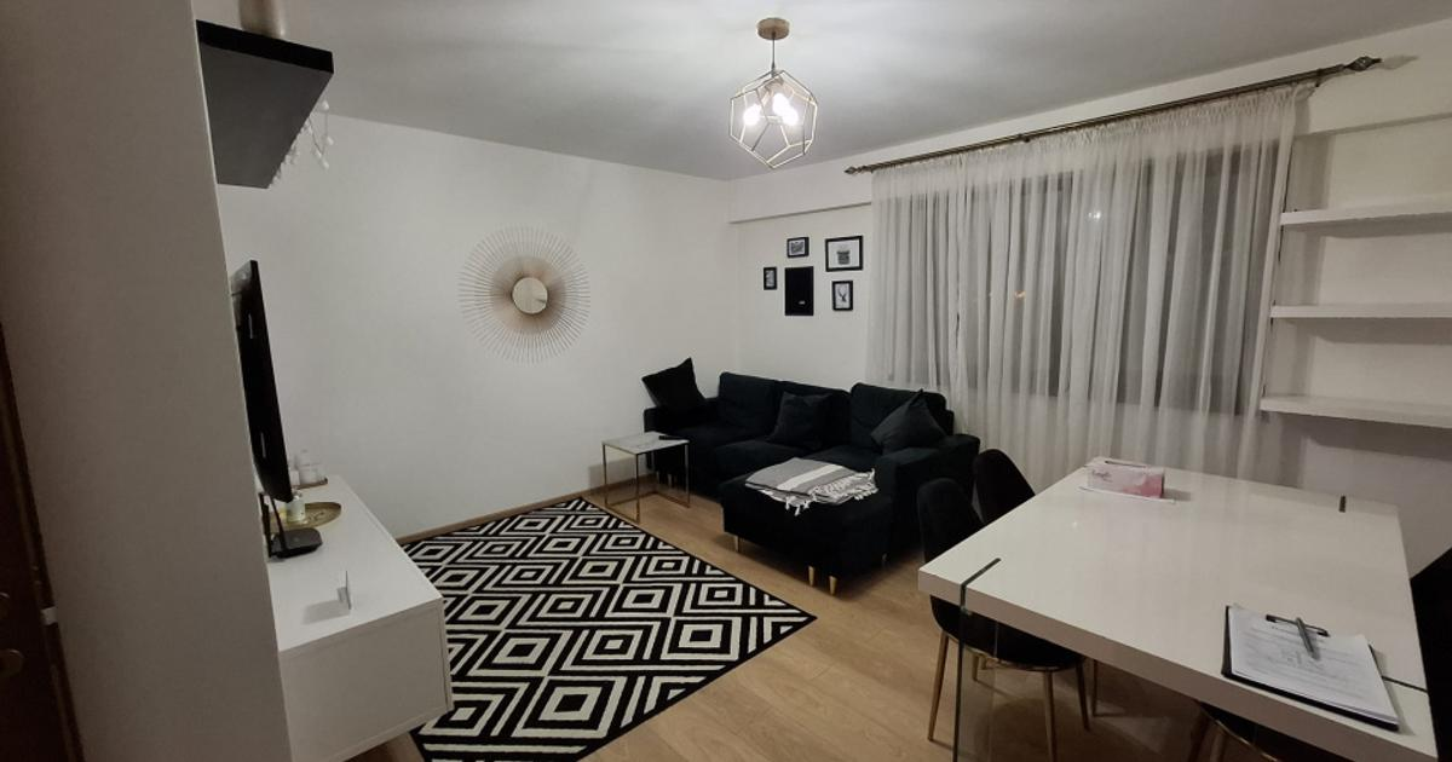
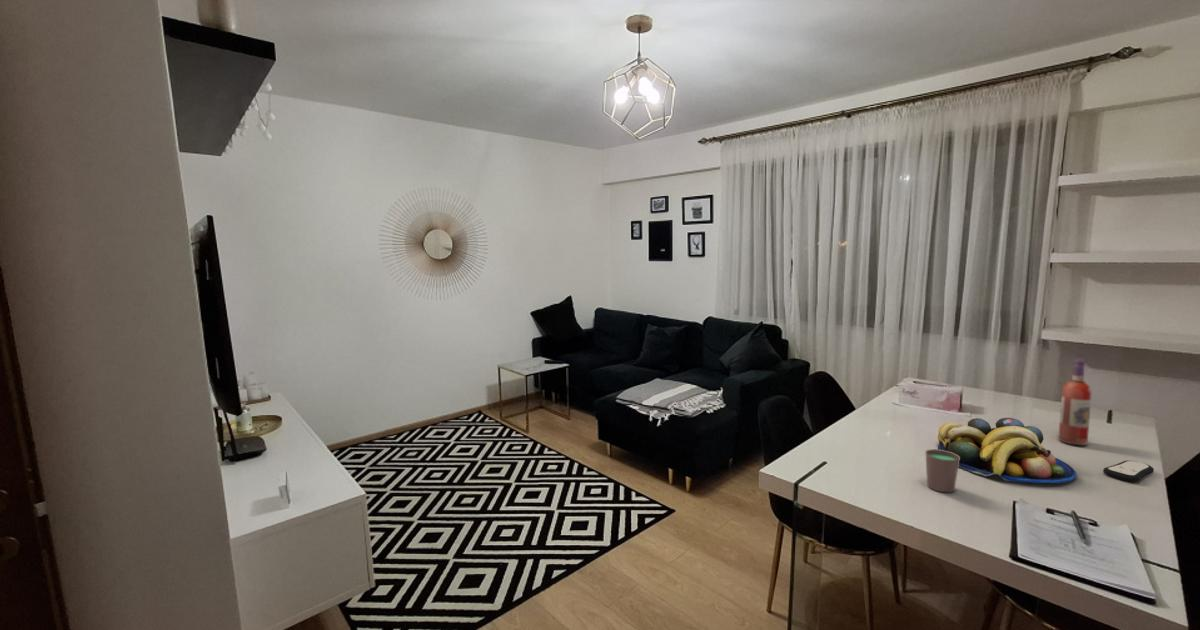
+ cup (941, 470)
+ fruit bowl (1003, 442)
+ remote control (1129, 470)
+ wine bottle (1075, 401)
